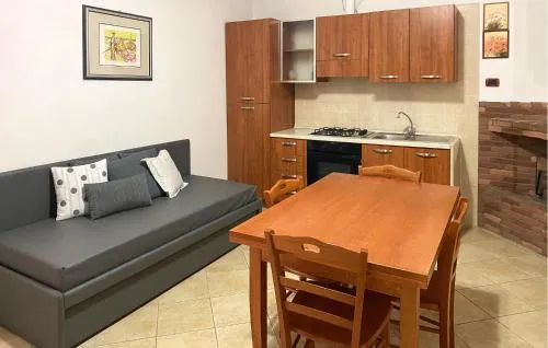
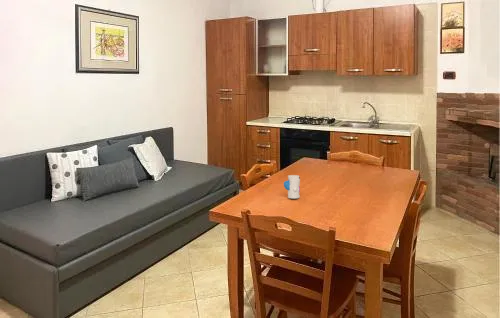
+ toy (291, 186)
